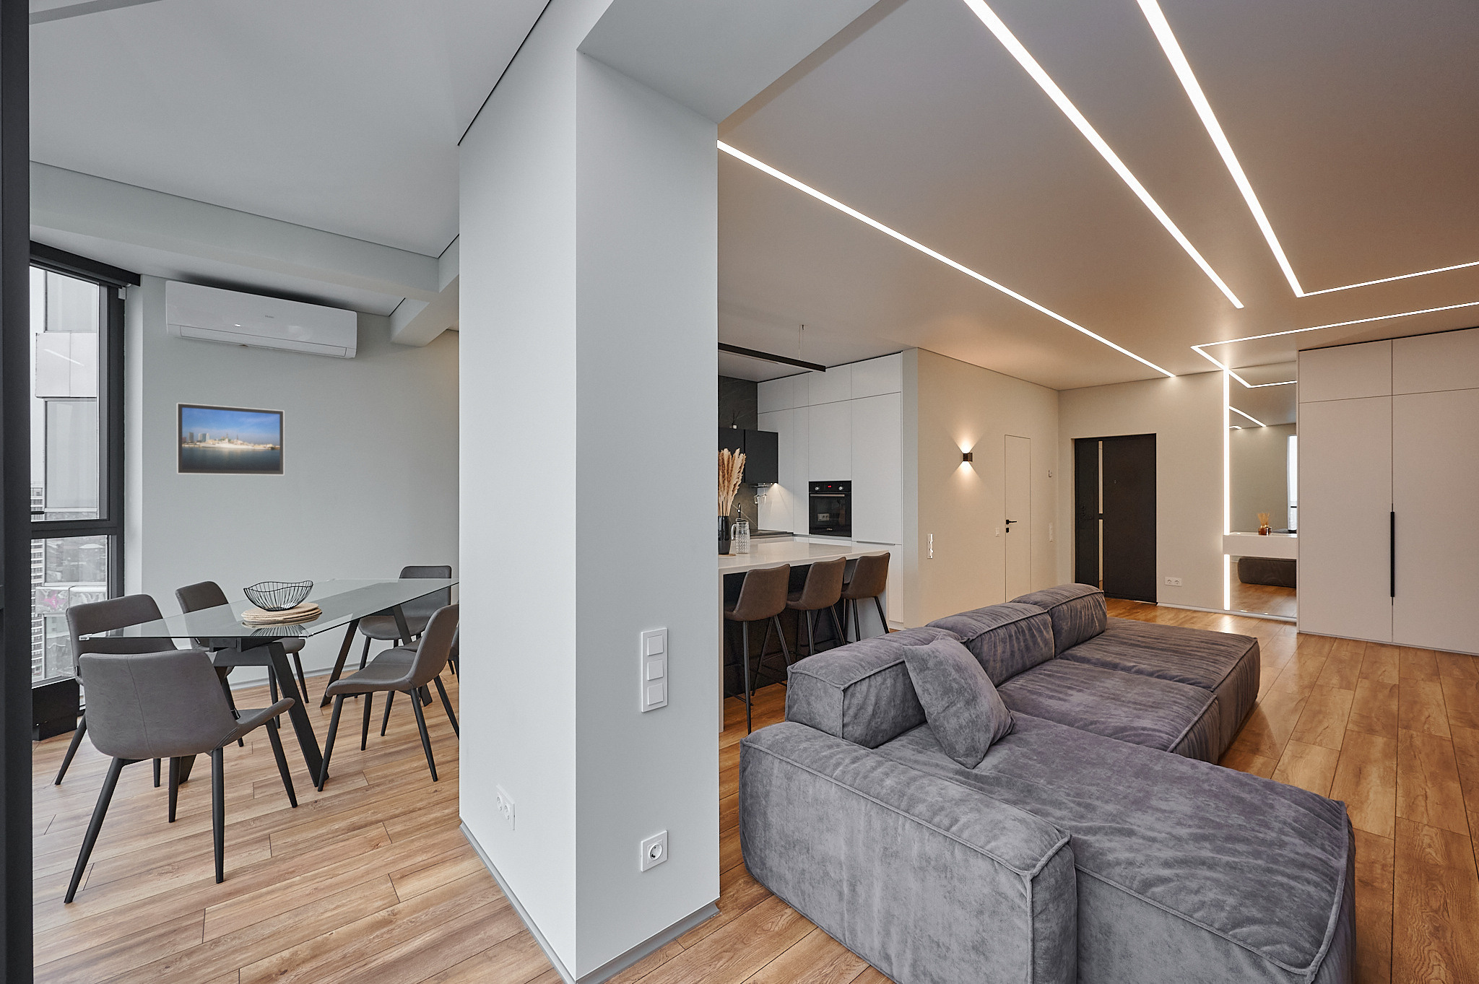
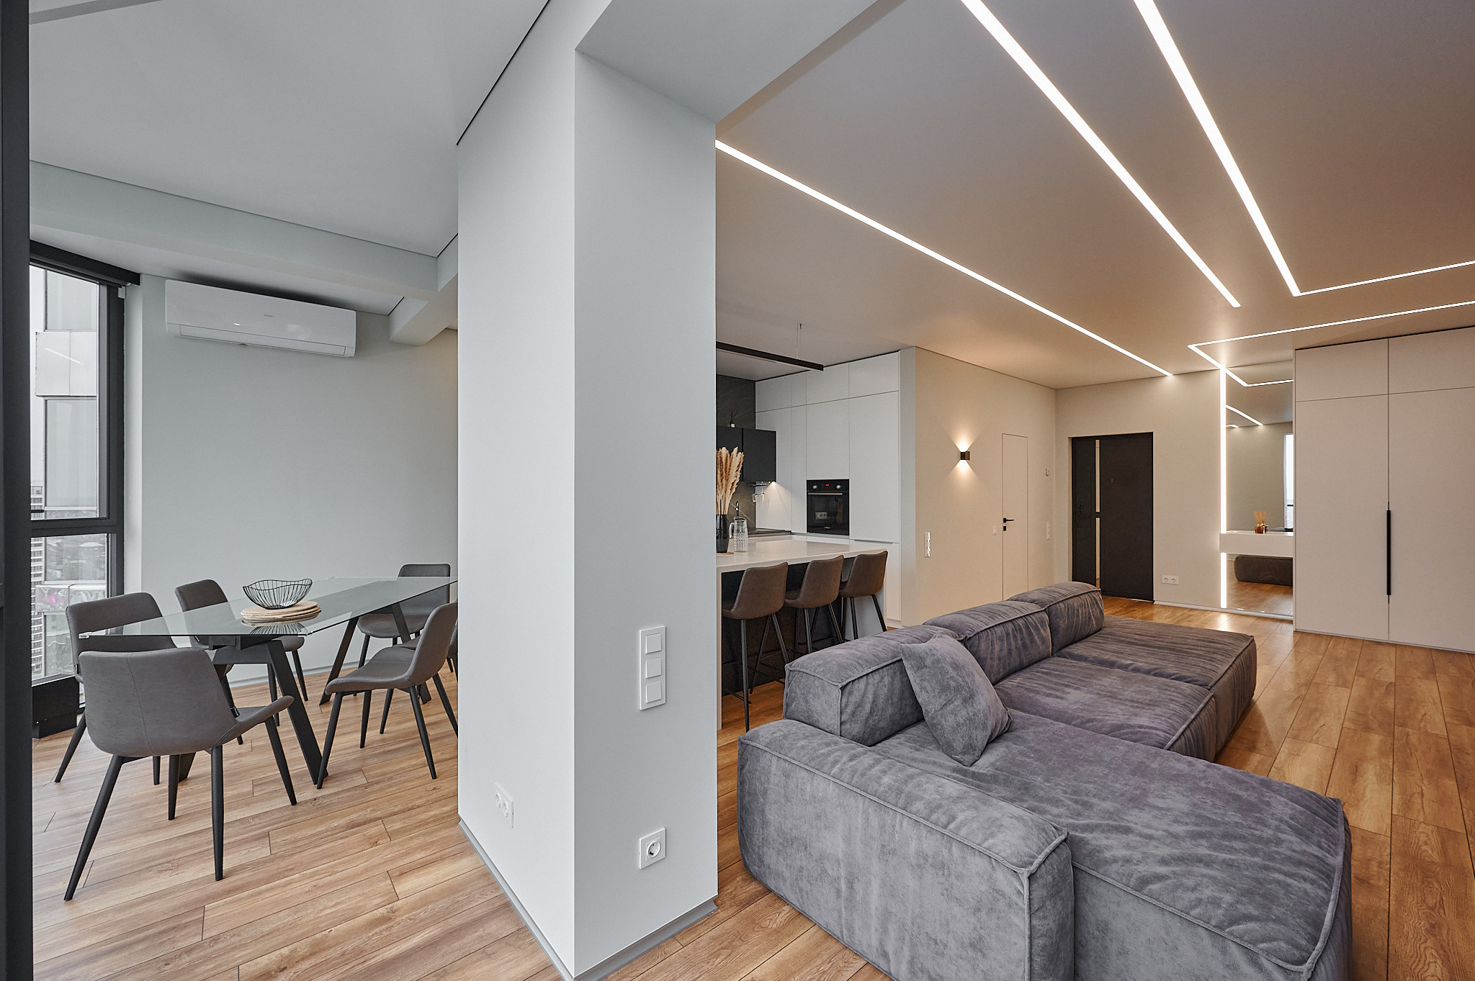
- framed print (233, 440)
